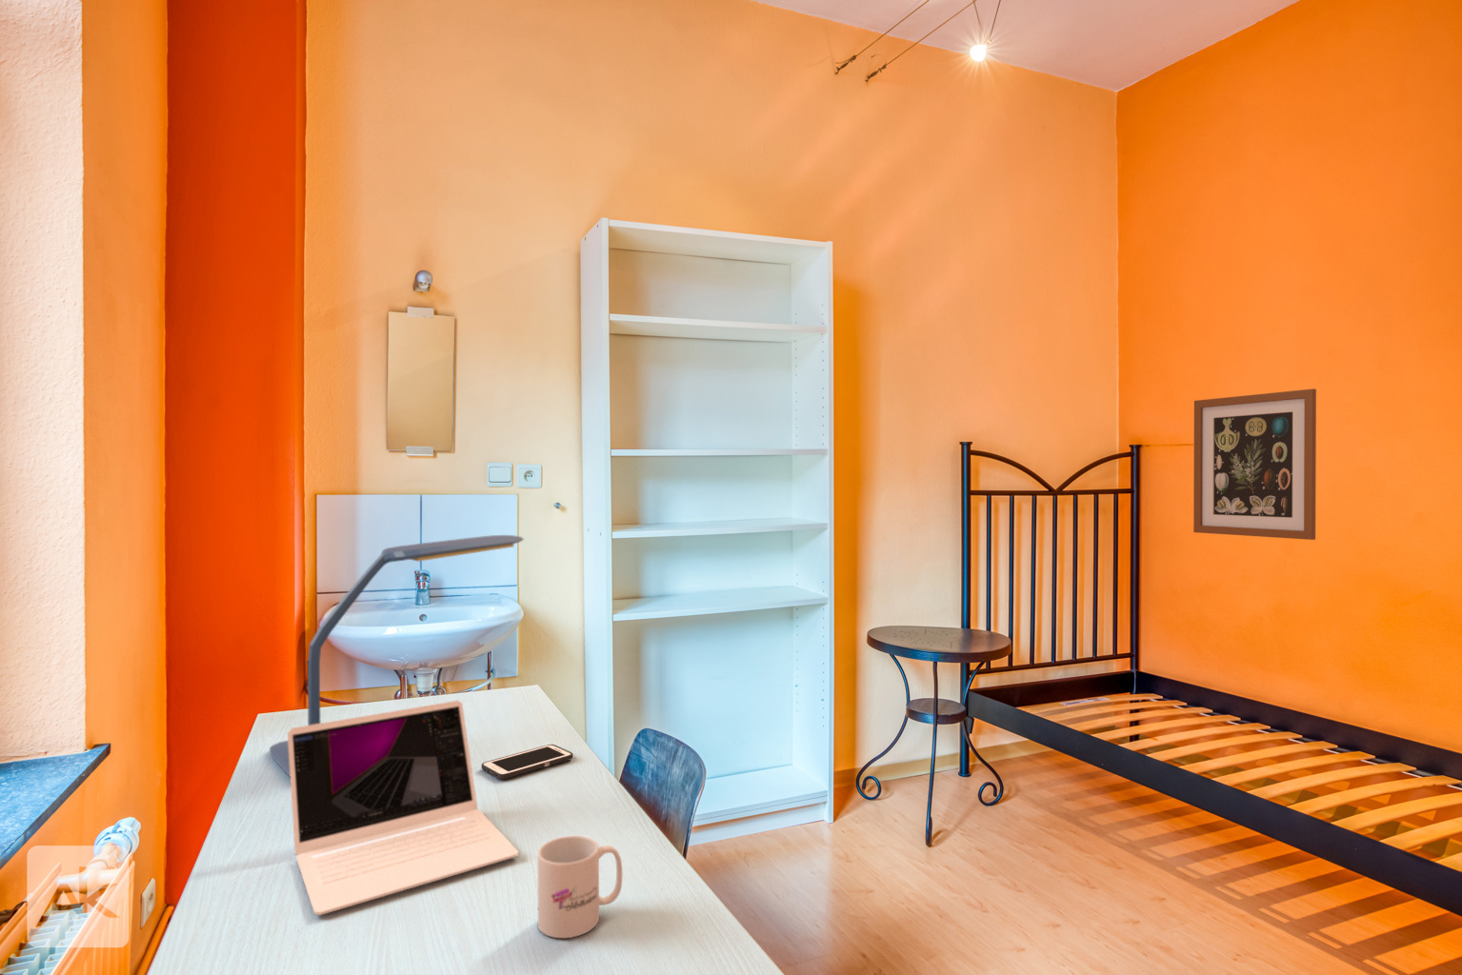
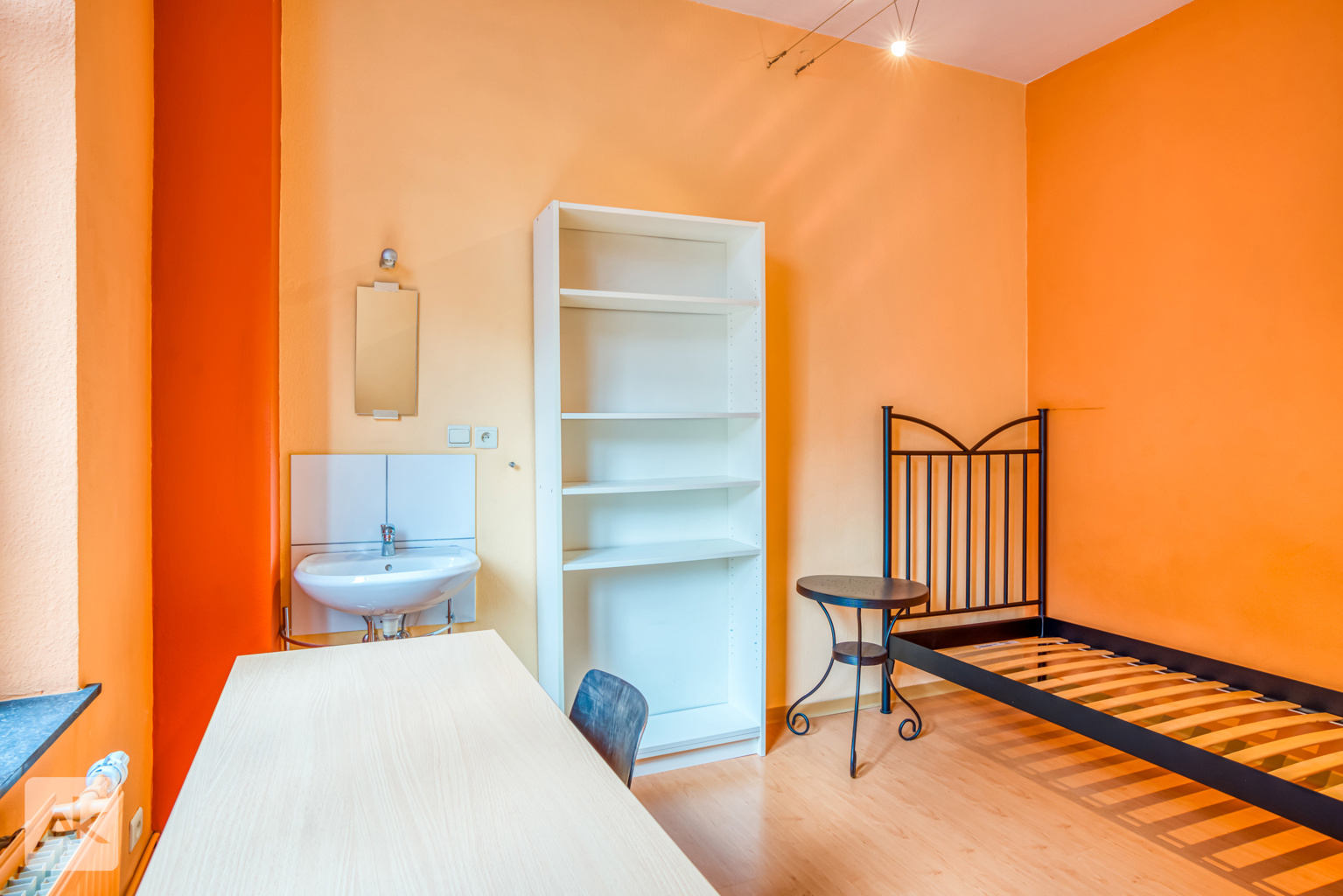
- wall art (1251, 465)
- cell phone (528, 761)
- mug (581, 880)
- laptop (400, 785)
- desk lamp (357, 597)
